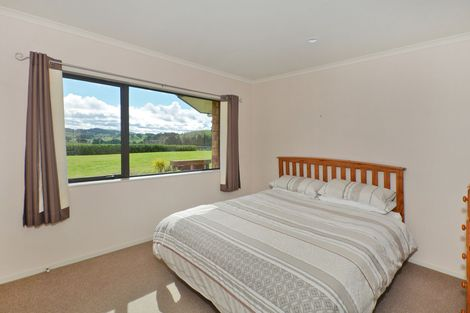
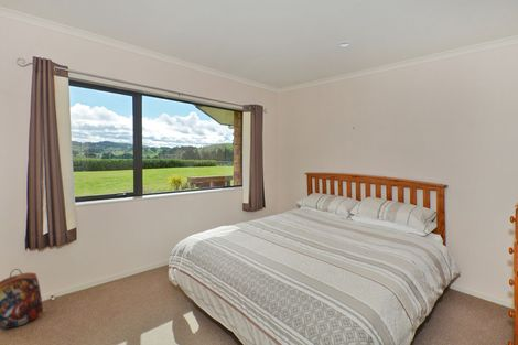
+ backpack (19, 295)
